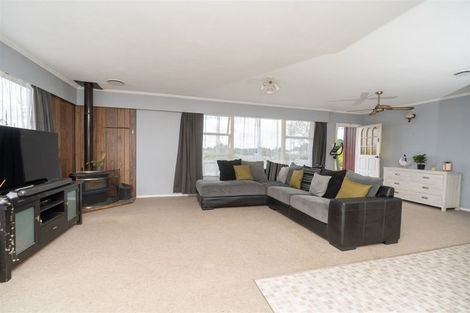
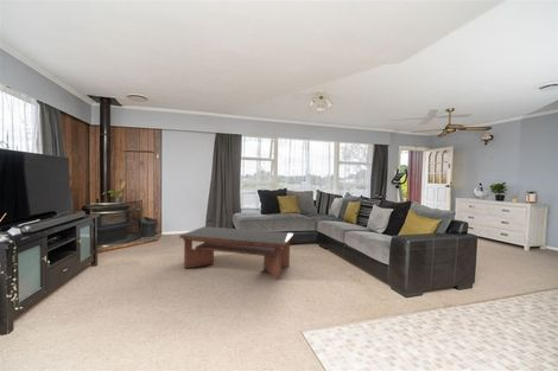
+ coffee table (237, 250)
